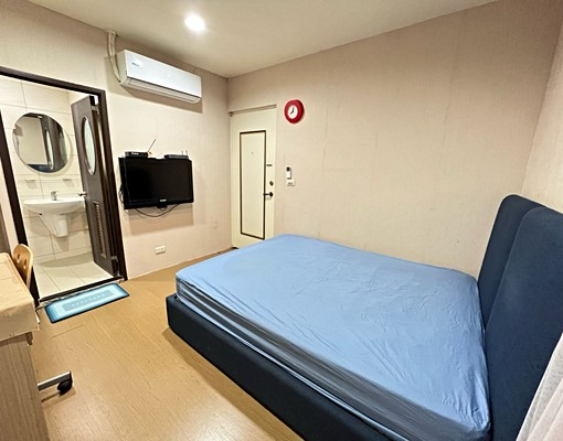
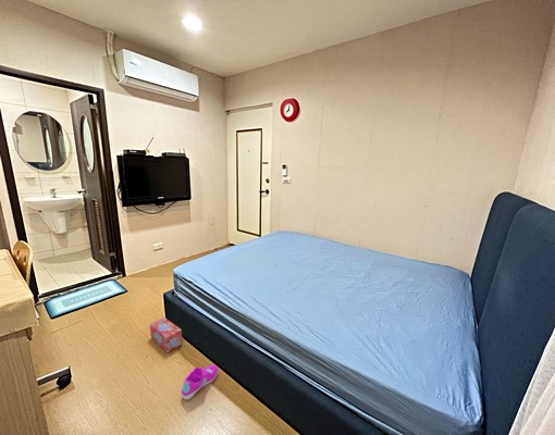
+ box (165, 334)
+ shoe (200, 374)
